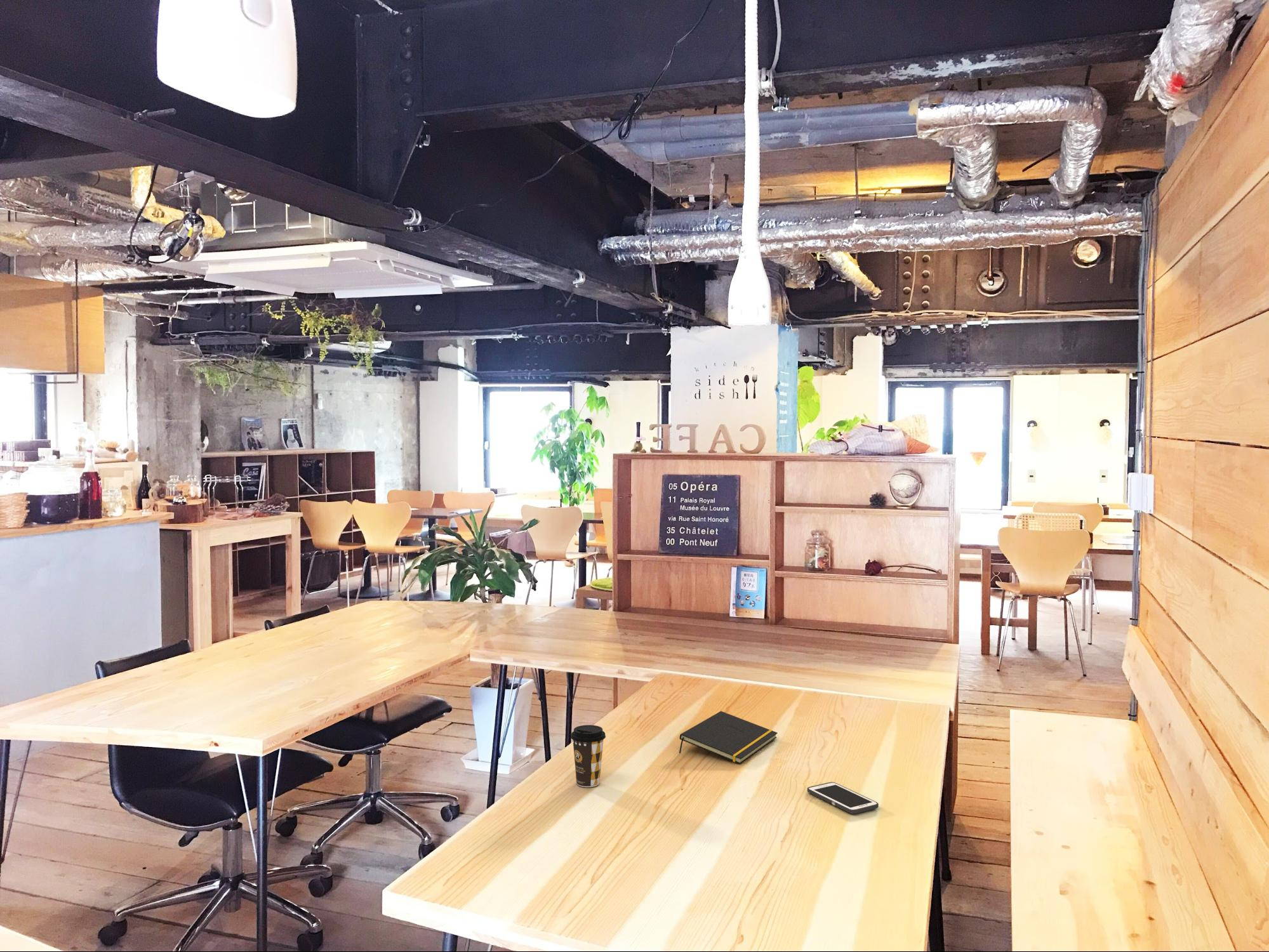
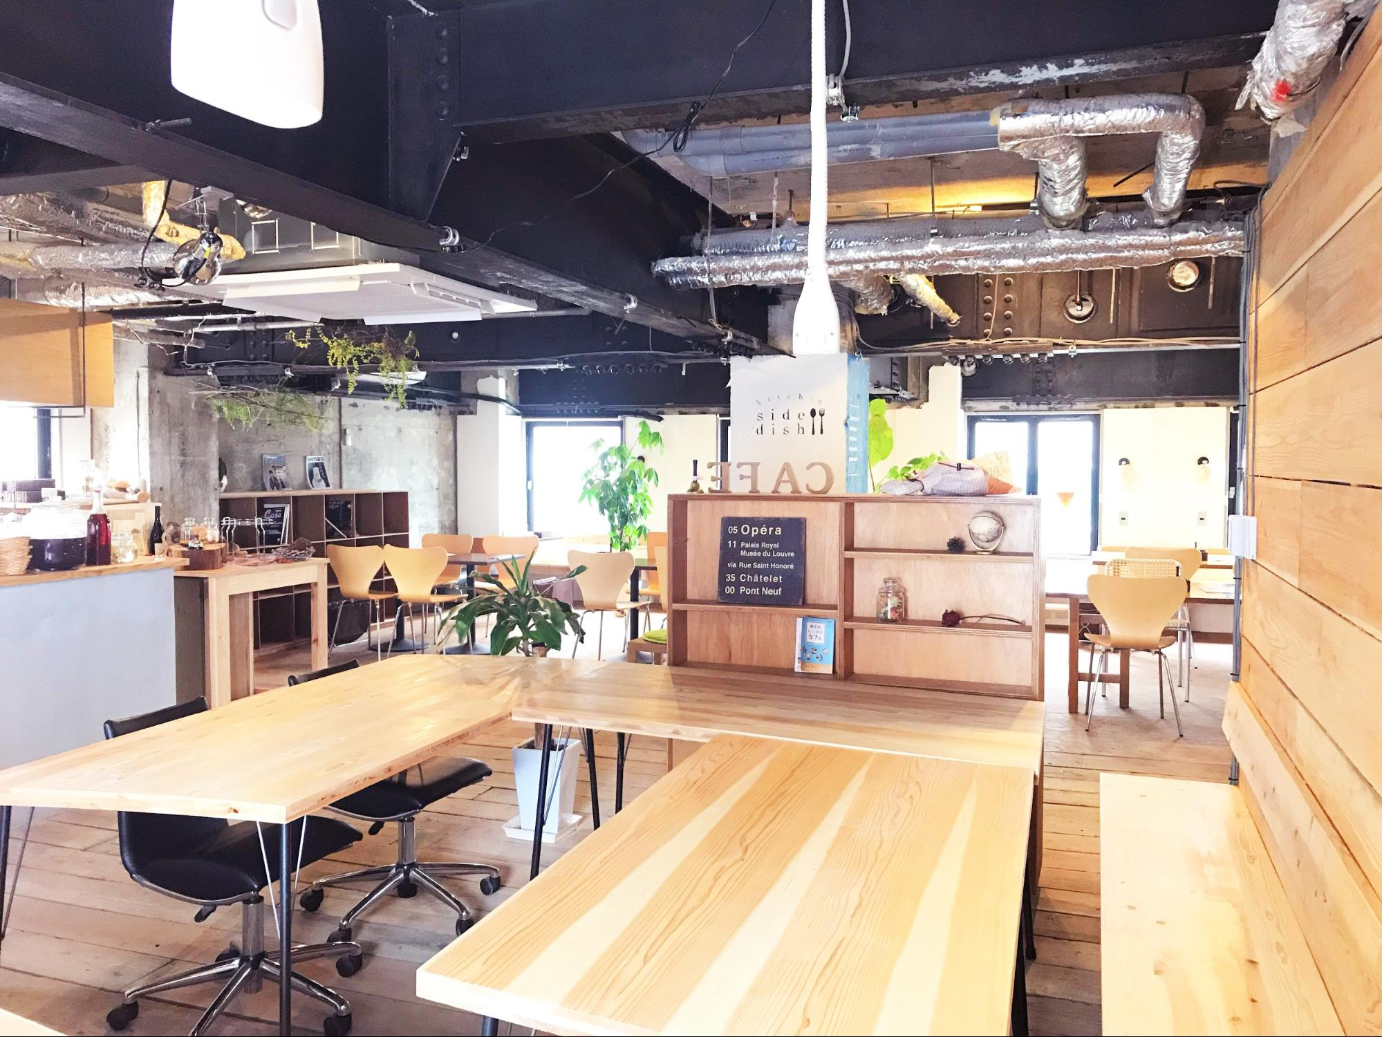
- cell phone (842, 797)
- coffee cup (588, 756)
- notepad (729, 736)
